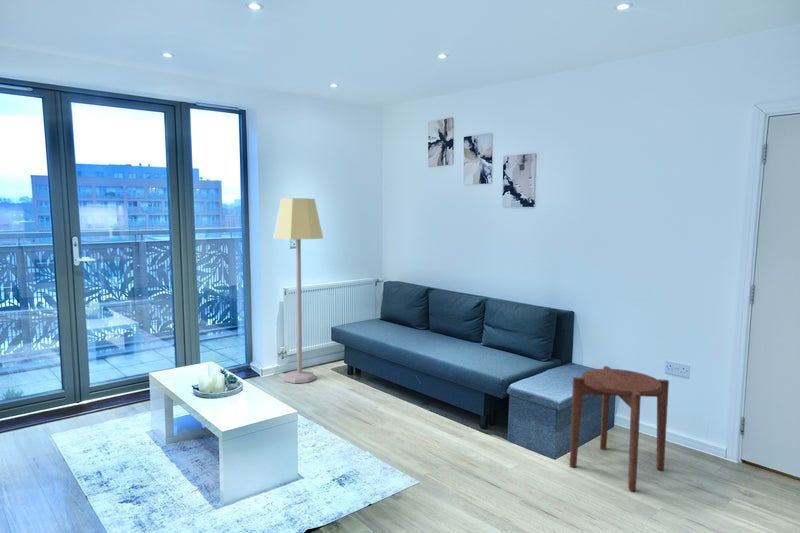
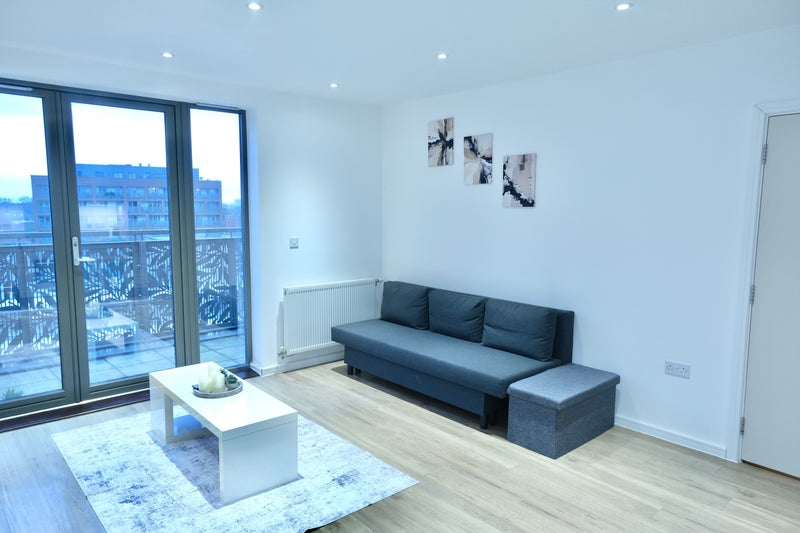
- lamp (298, 290)
- side table (607, 423)
